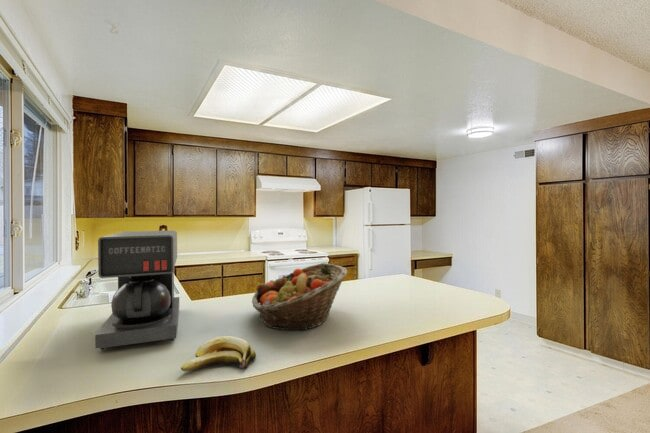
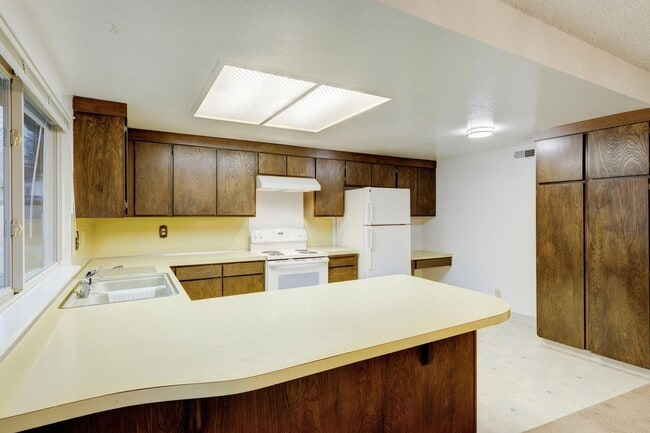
- banana (222, 354)
- fruit basket (299, 292)
- coffee maker (144, 280)
